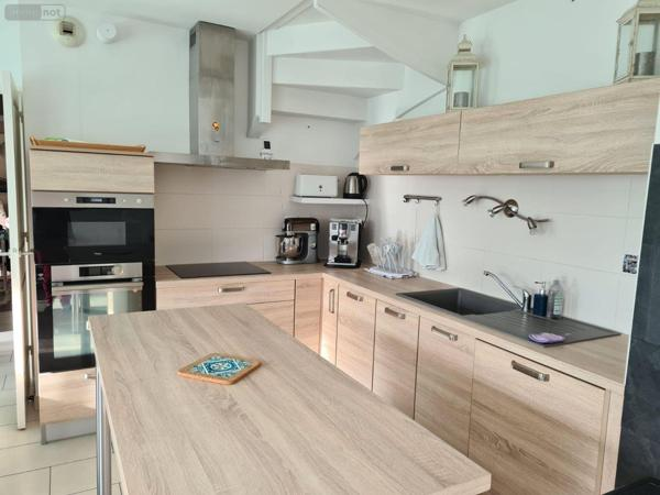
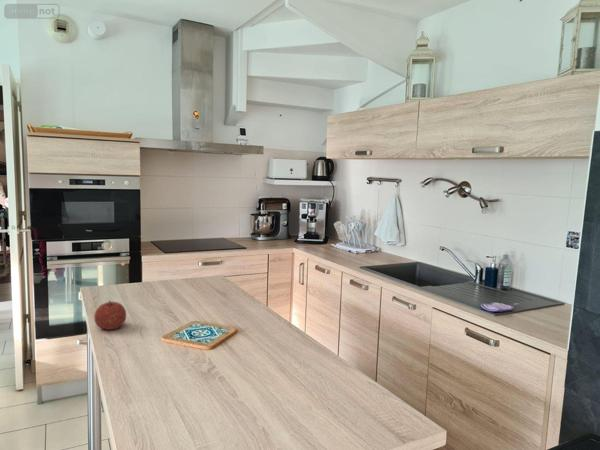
+ fruit (110, 313)
